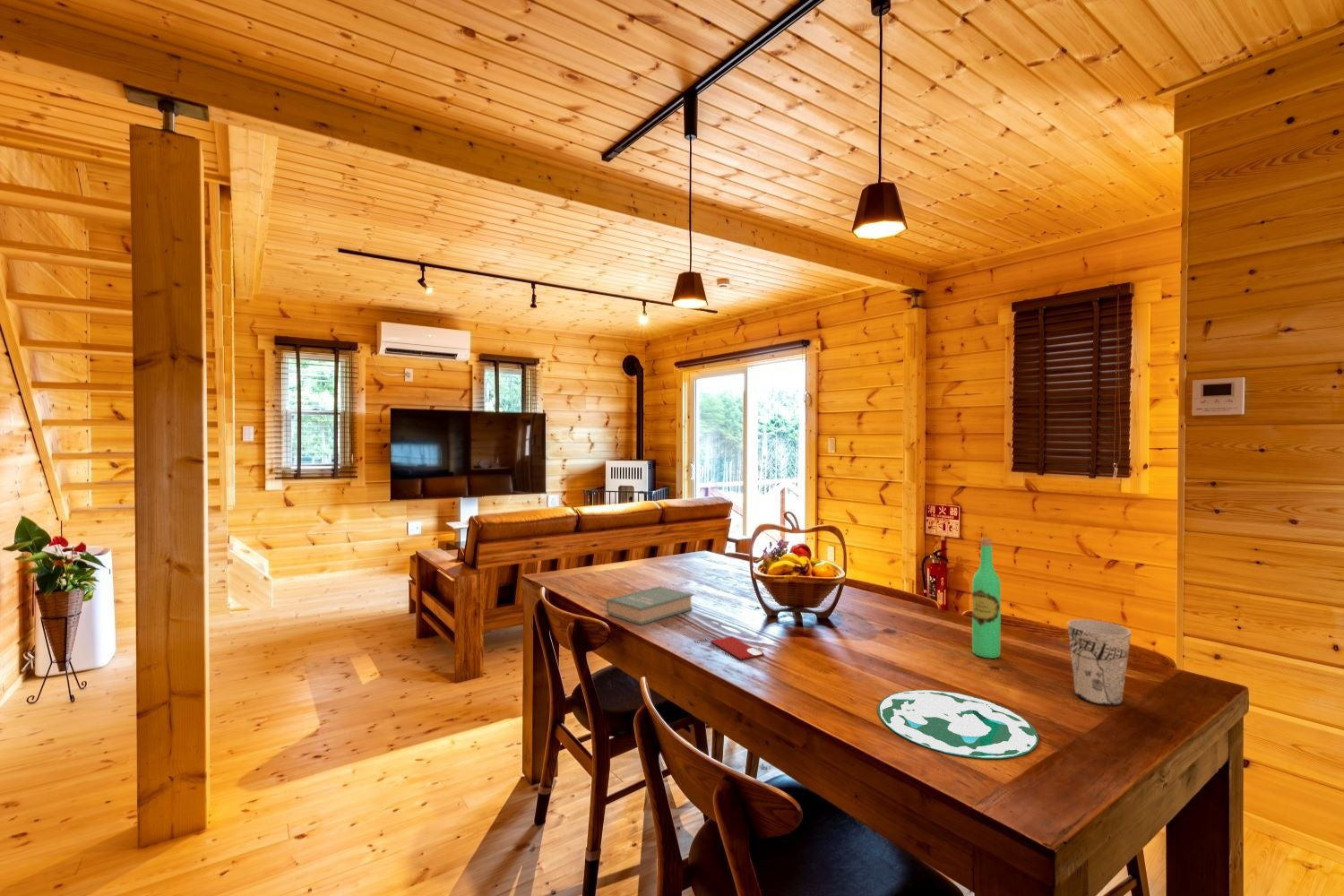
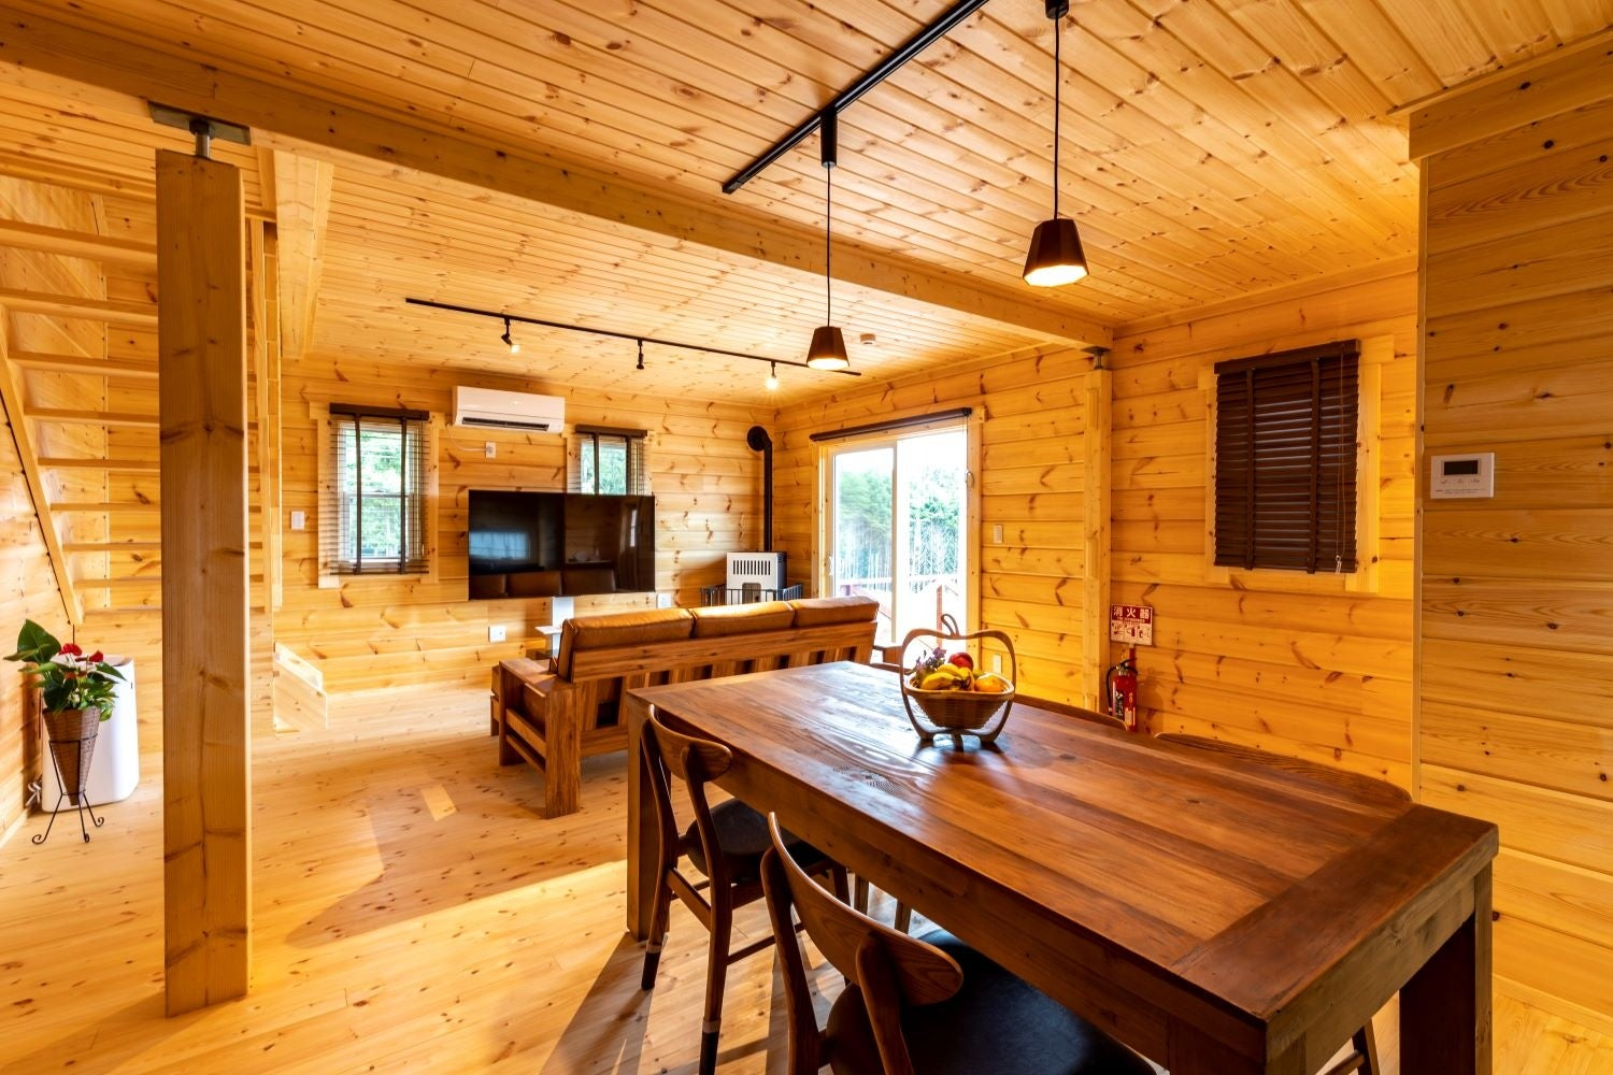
- wine bottle (986, 596)
- plate (953, 713)
- cup (1098, 662)
- smartphone (736, 647)
- book (650, 604)
